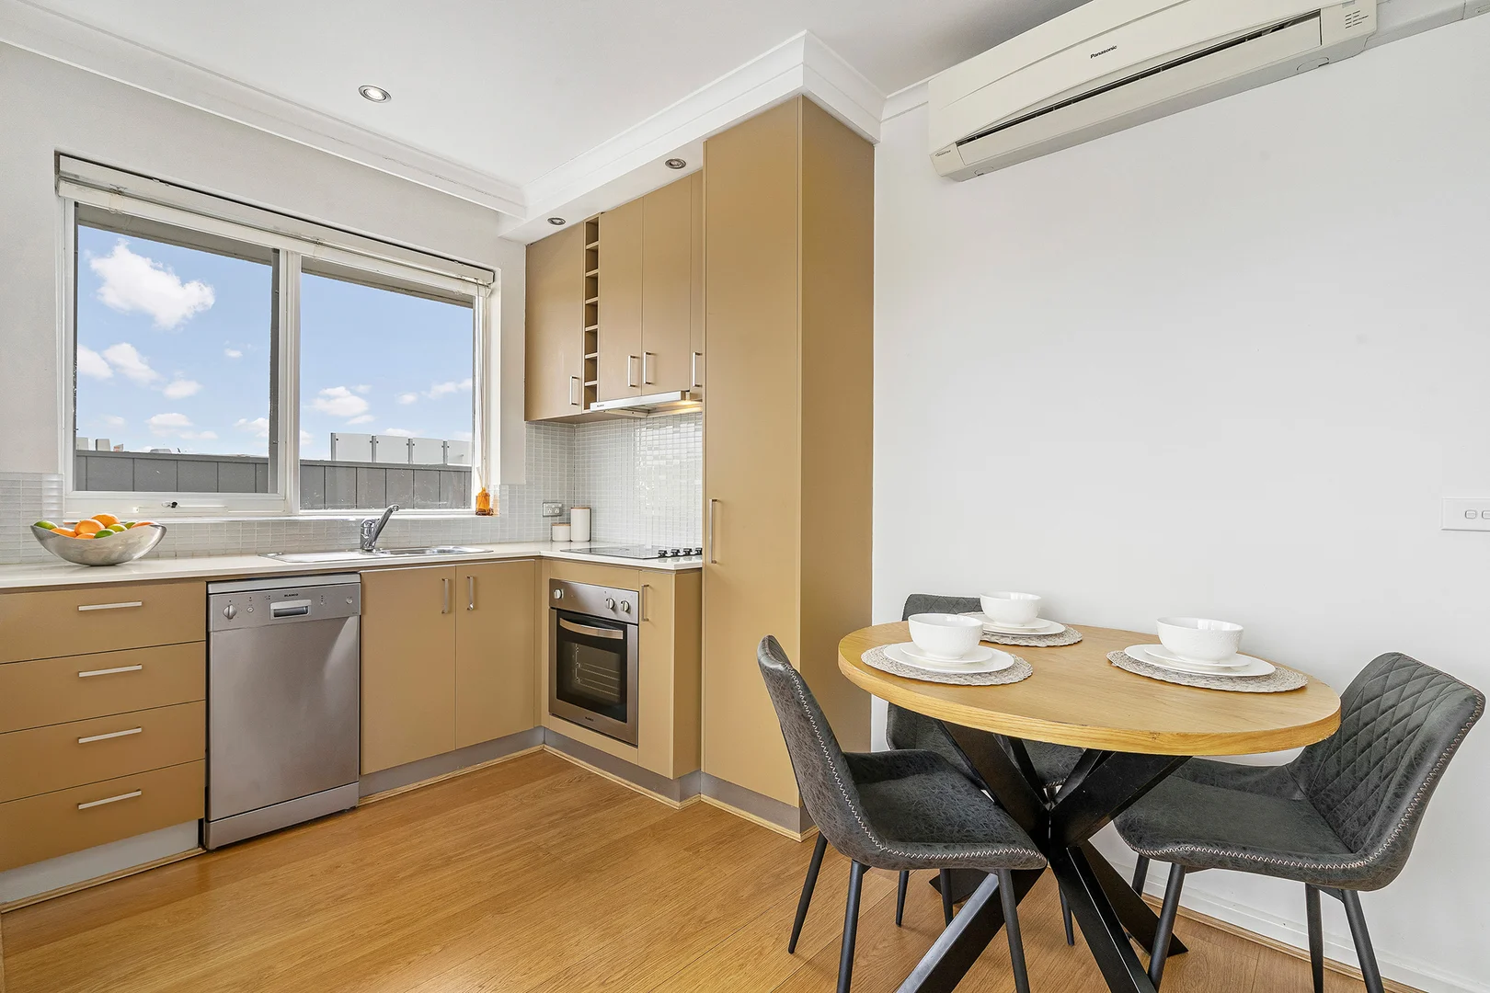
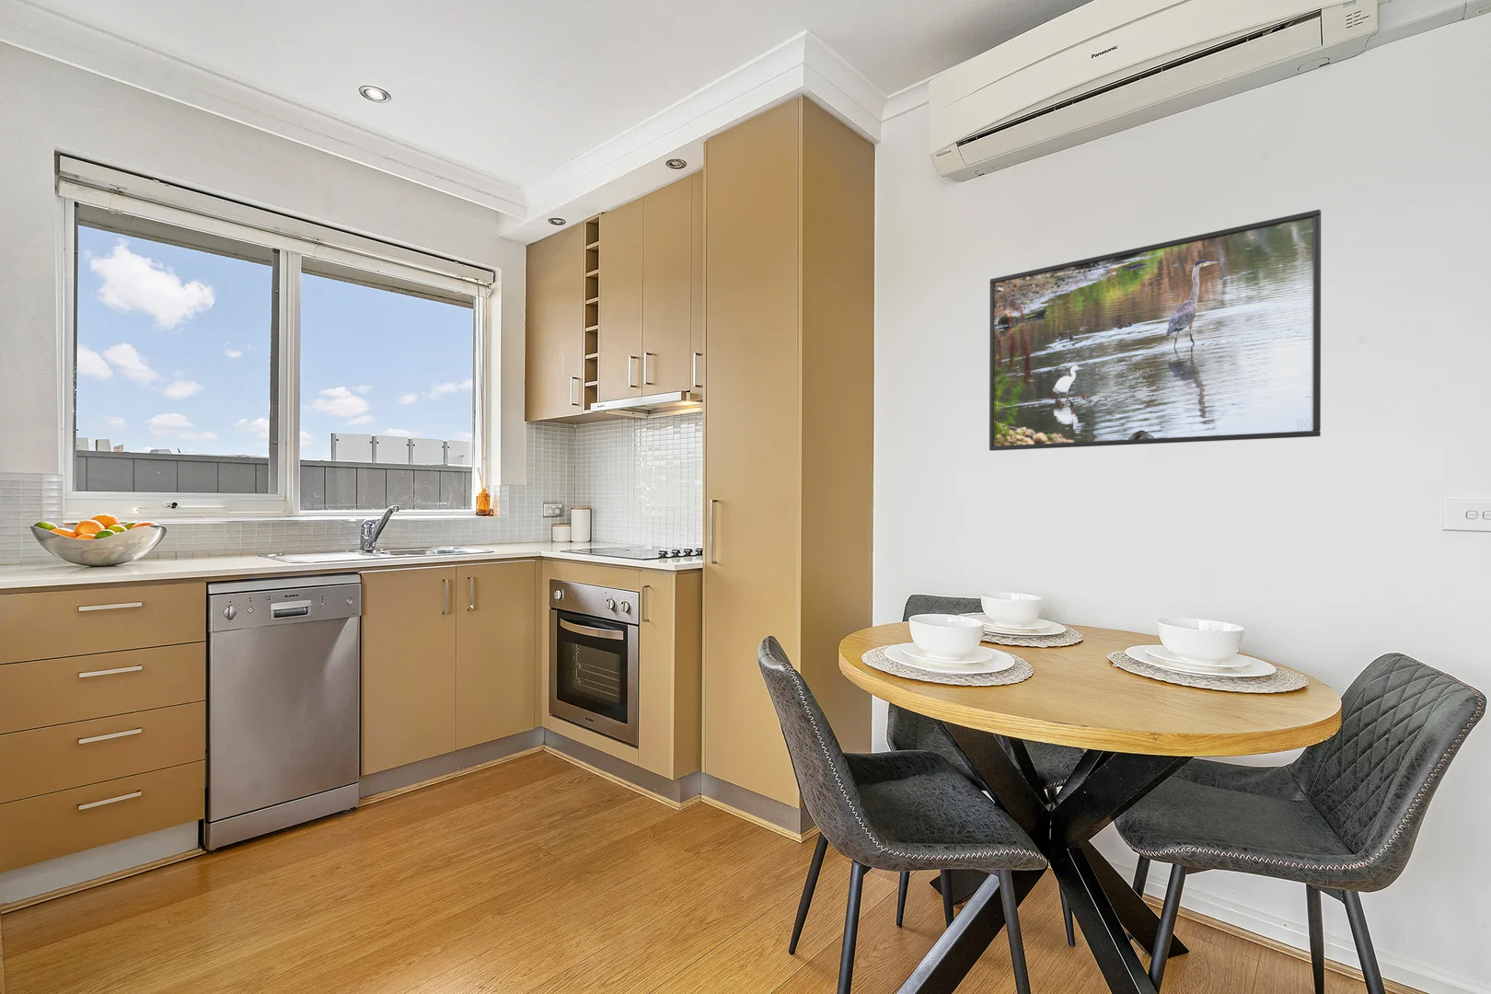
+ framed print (1132, 347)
